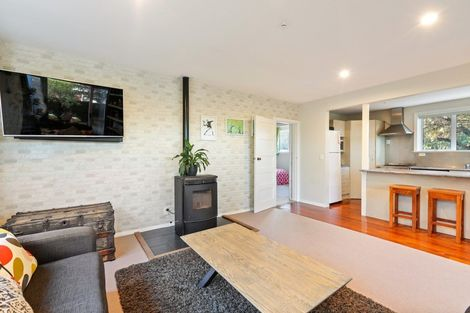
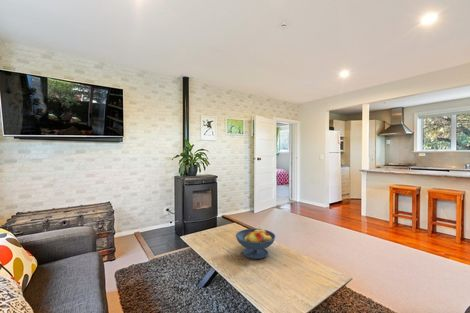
+ fruit bowl (255, 240)
